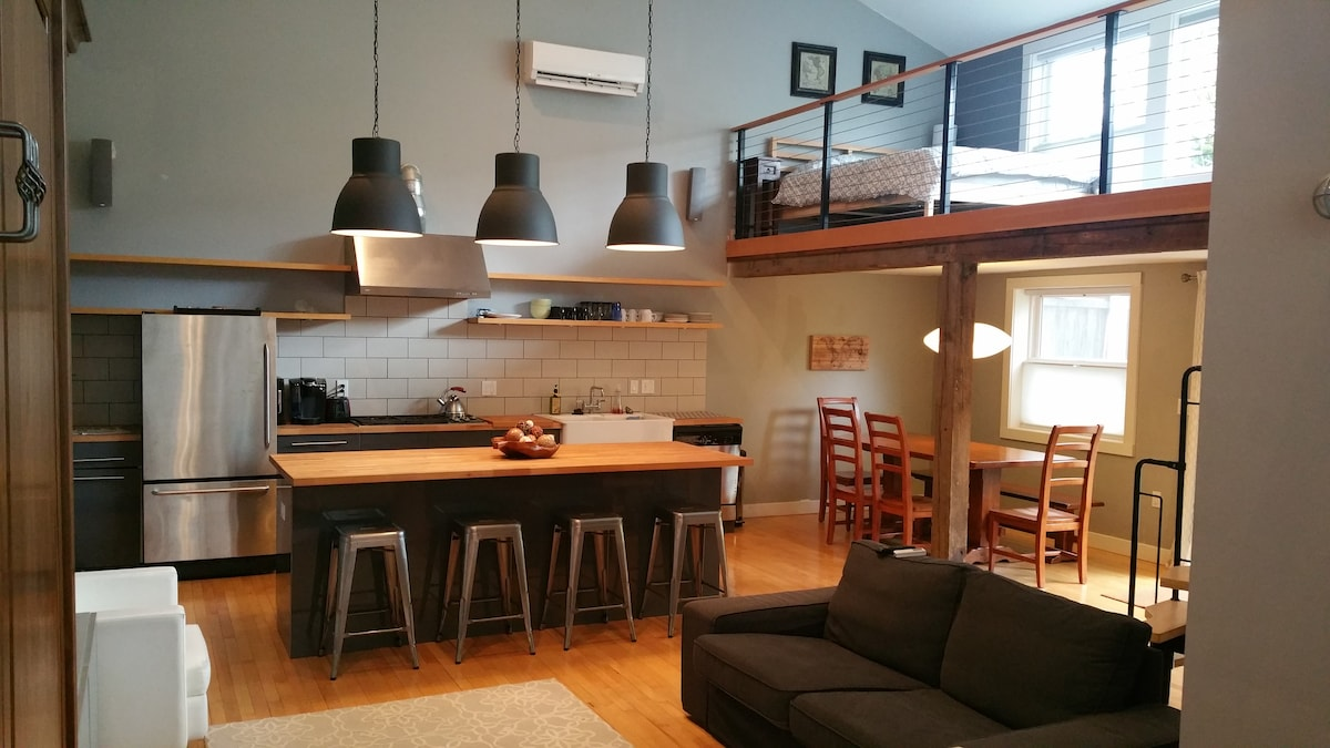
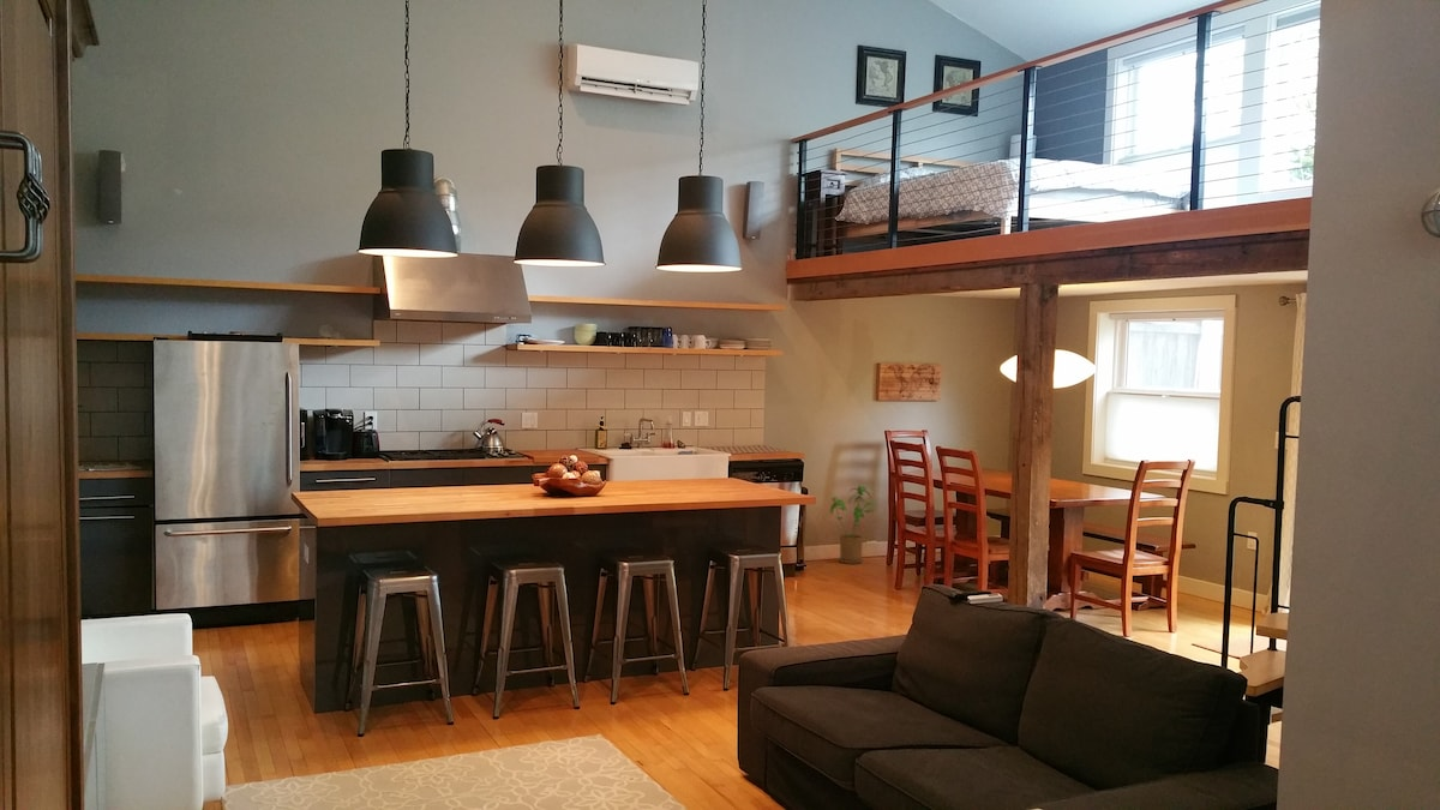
+ house plant (856, 523)
